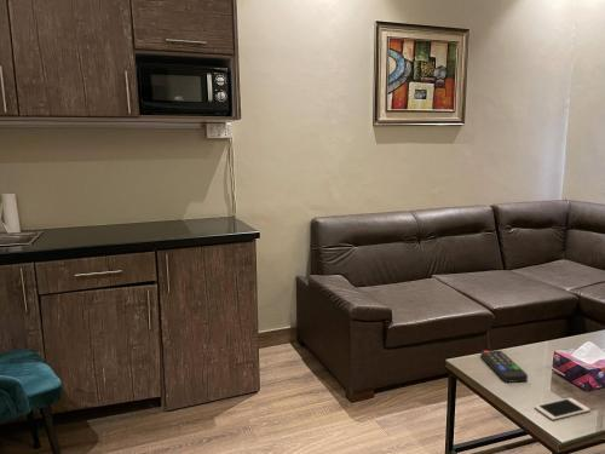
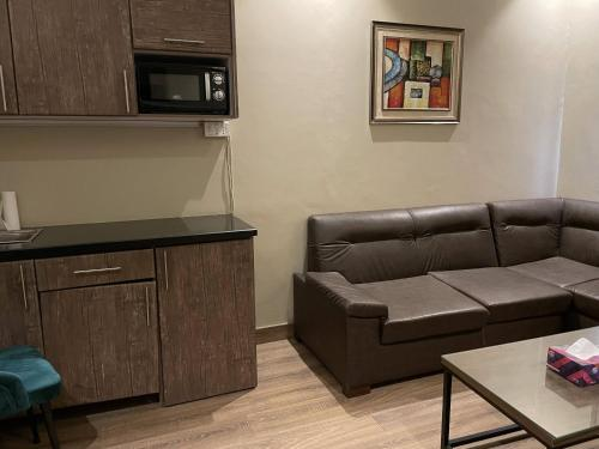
- remote control (502, 364)
- cell phone (561, 408)
